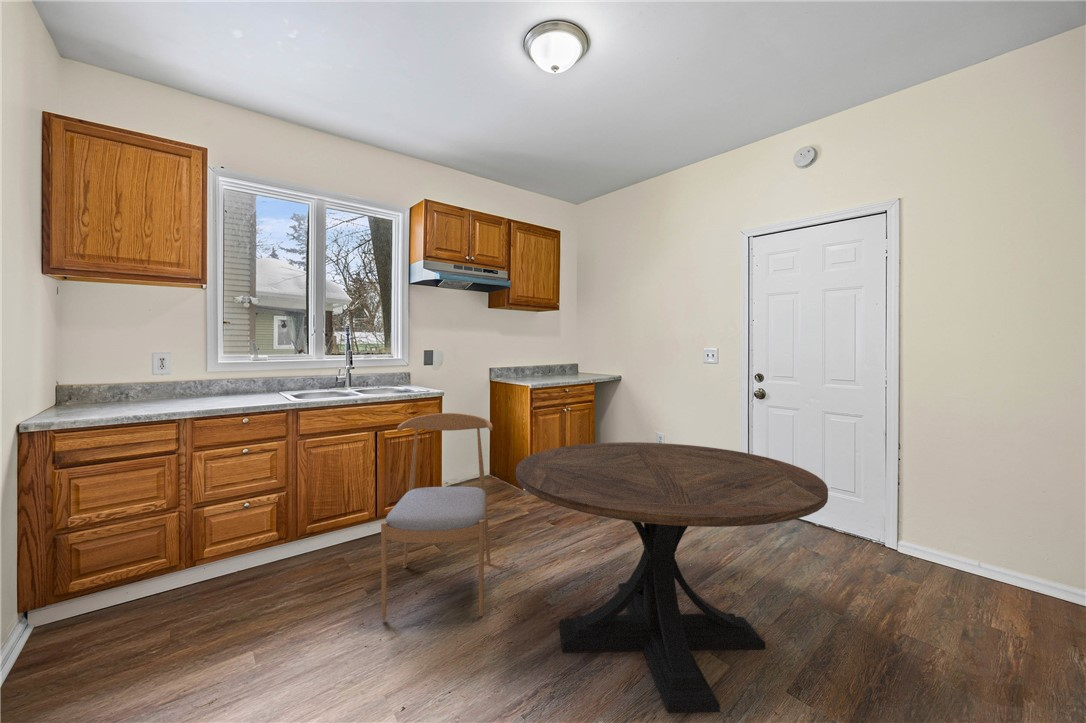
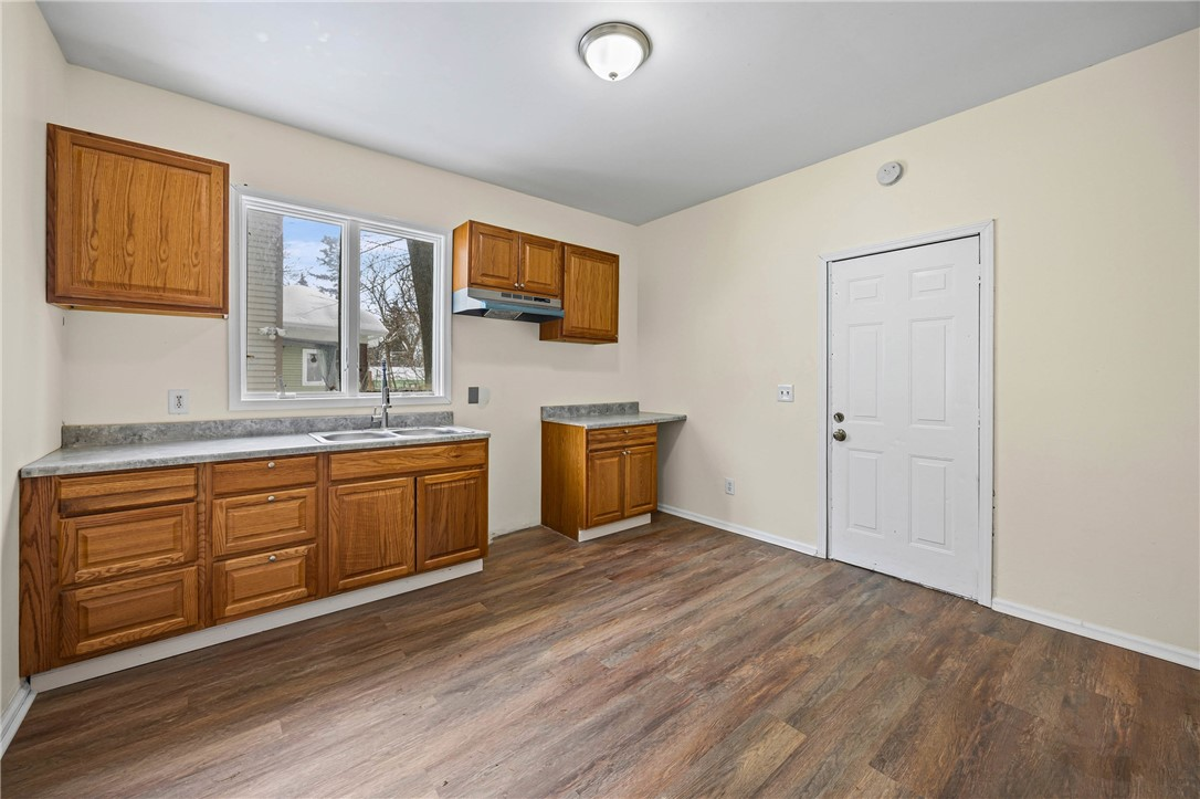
- dining chair (440, 504)
- round table (658, 552)
